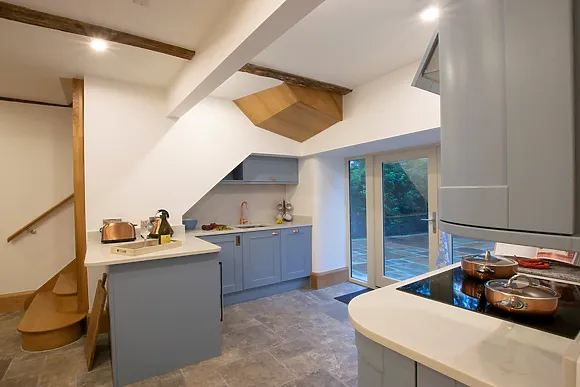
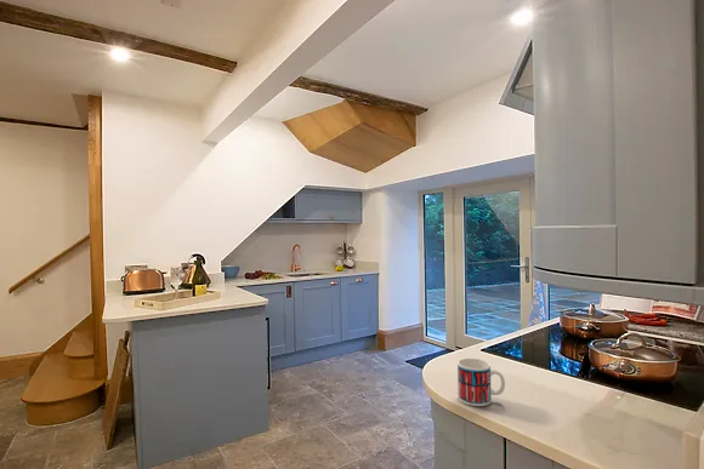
+ mug (479, 381)
